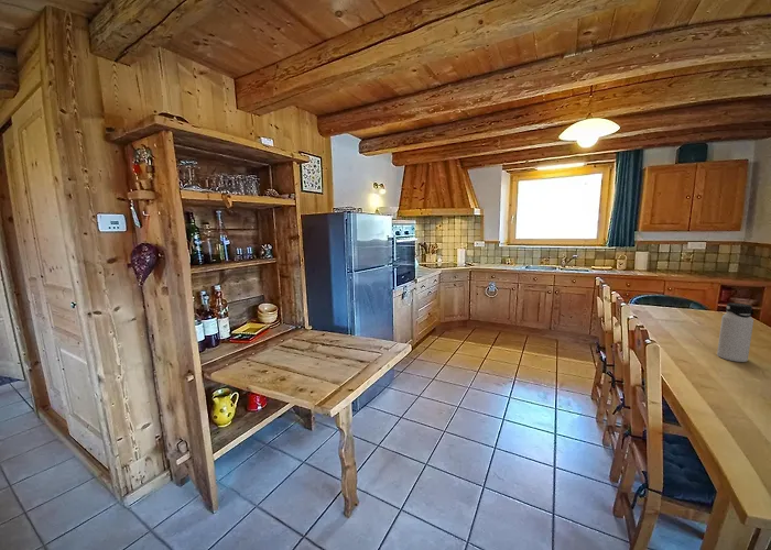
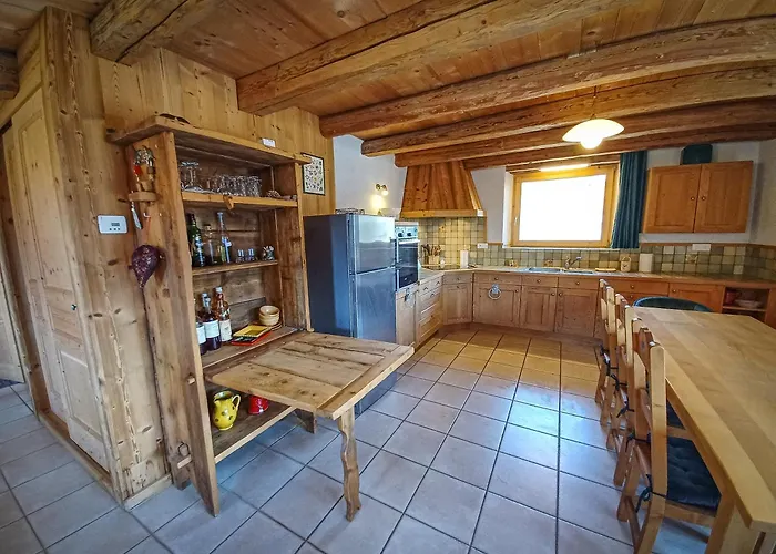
- water bottle (735, 331)
